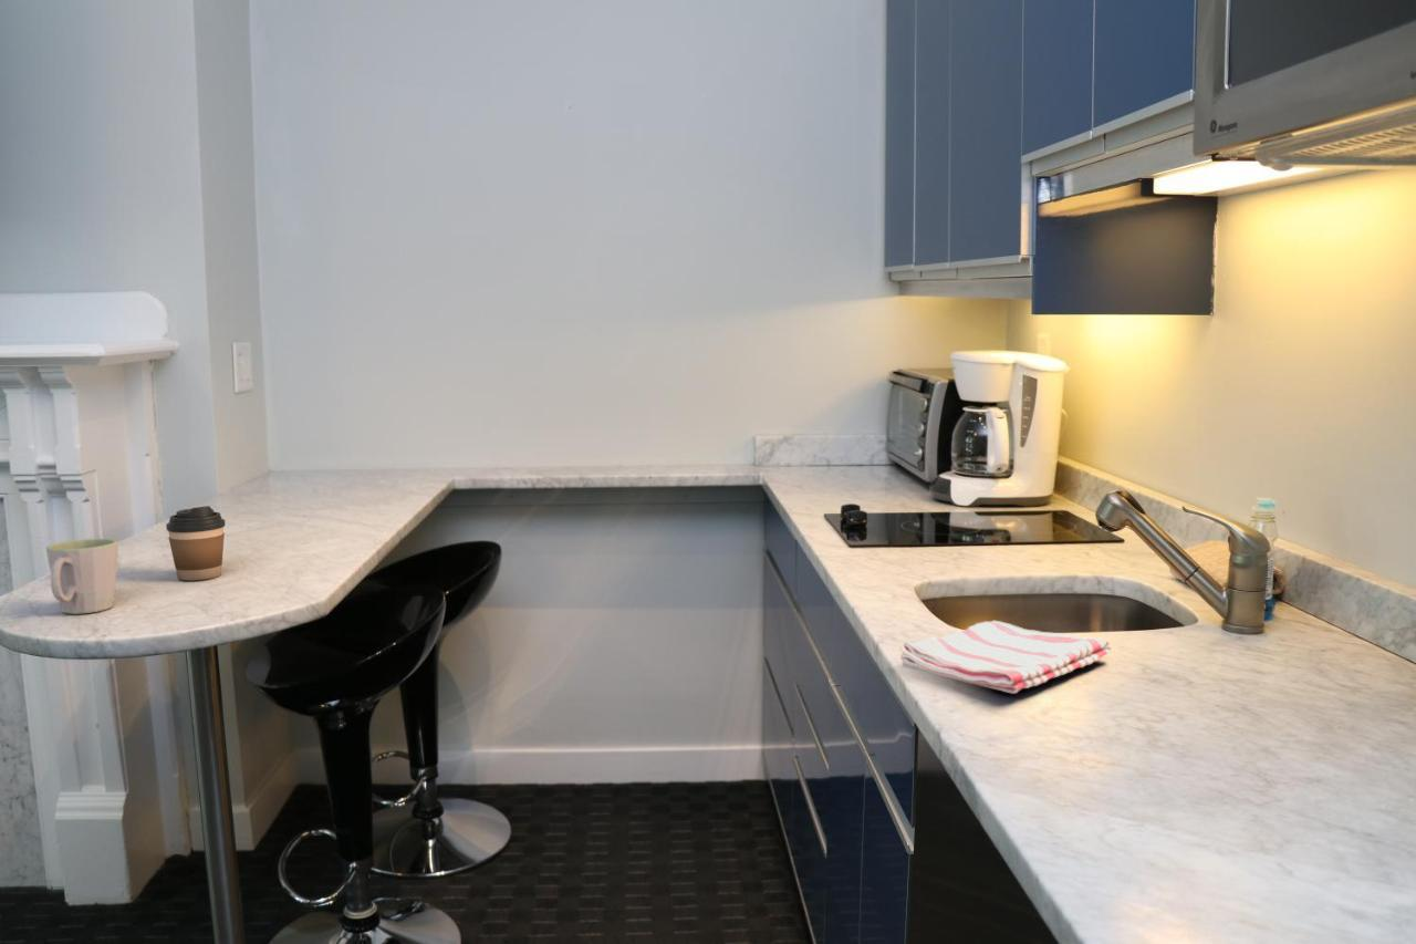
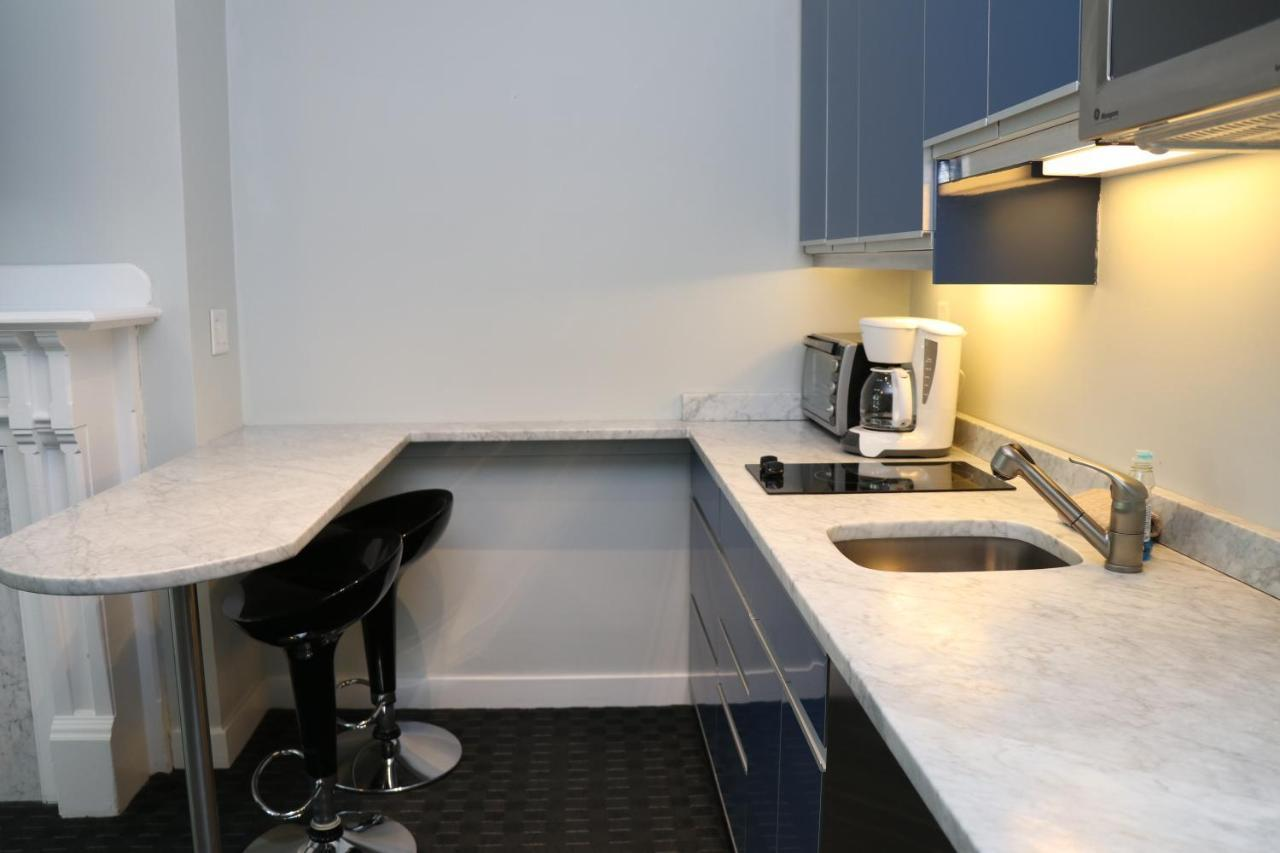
- coffee cup (197, 540)
- mug (77, 579)
- dish towel (1006, 649)
